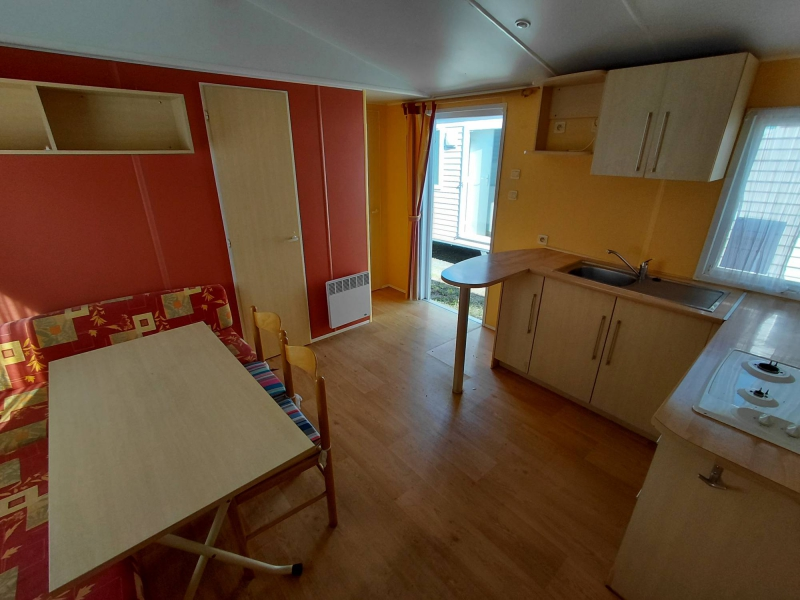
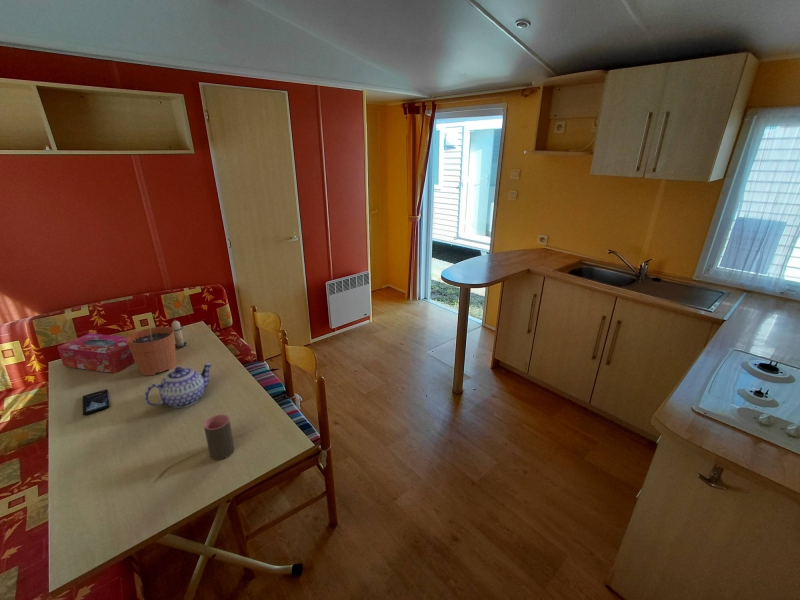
+ candle (177, 332)
+ tissue box (102, 352)
+ plant pot (152, 343)
+ smartphone (95, 401)
+ teapot (181, 384)
+ cup (219, 436)
